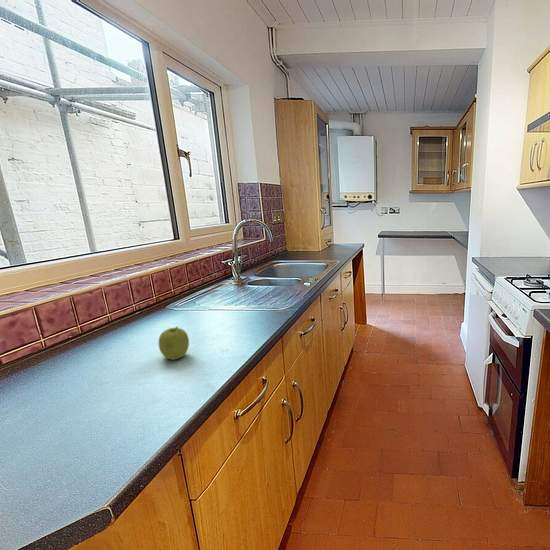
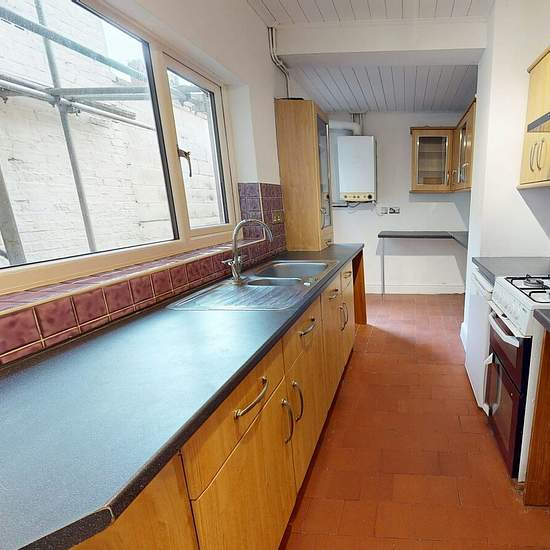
- fruit (173, 342)
